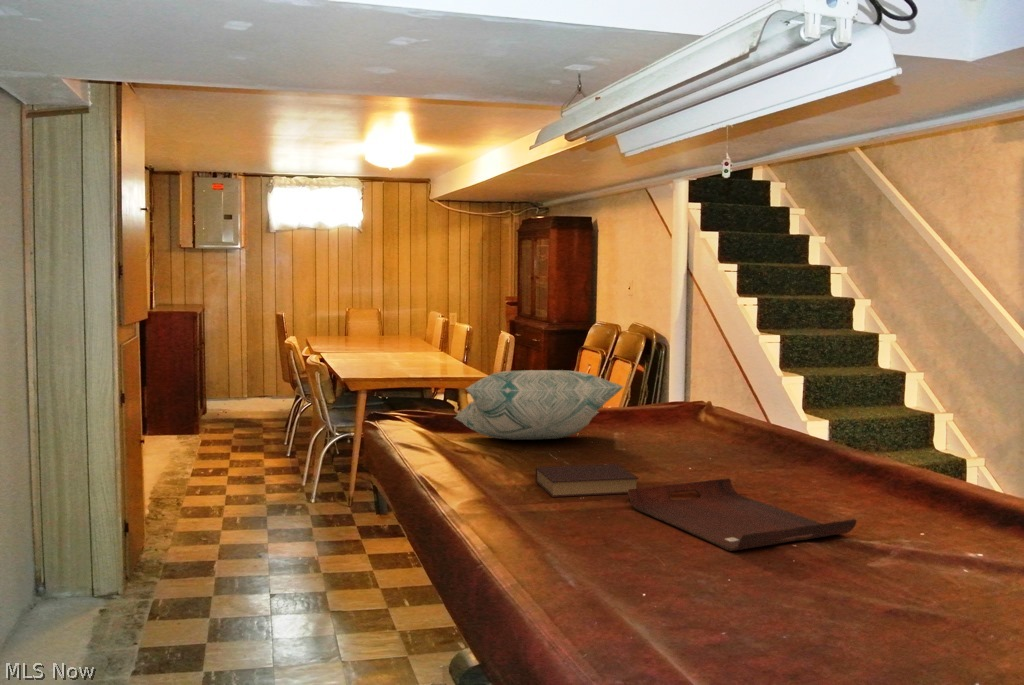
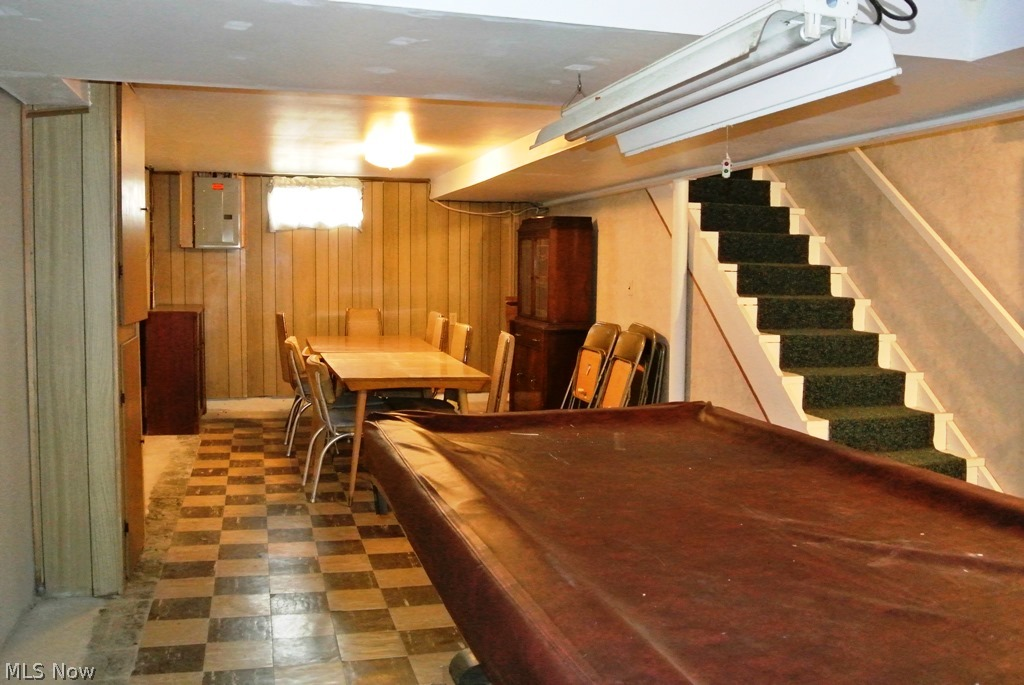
- book (585, 479)
- serving tray (734, 512)
- decorative pillow (535, 406)
